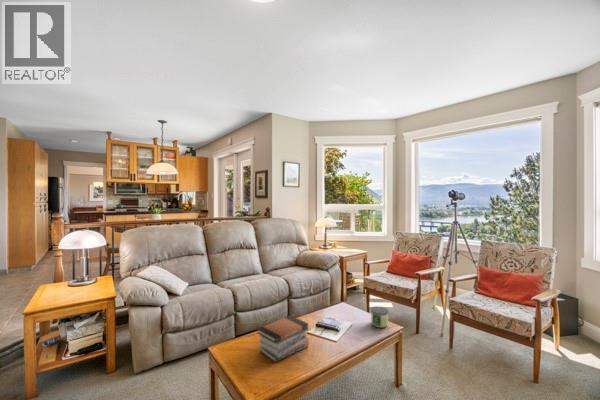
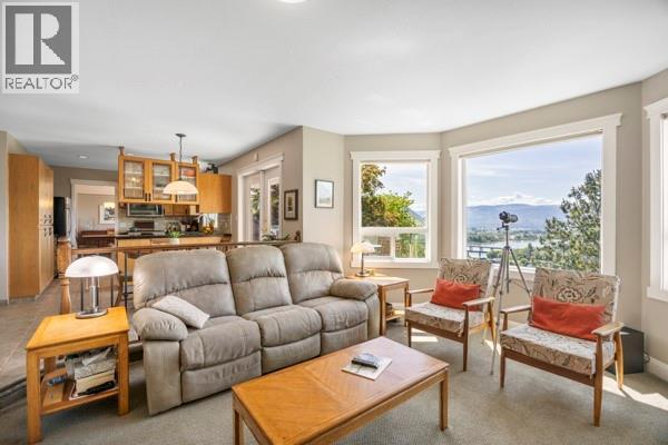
- candle (379, 317)
- book stack (283, 337)
